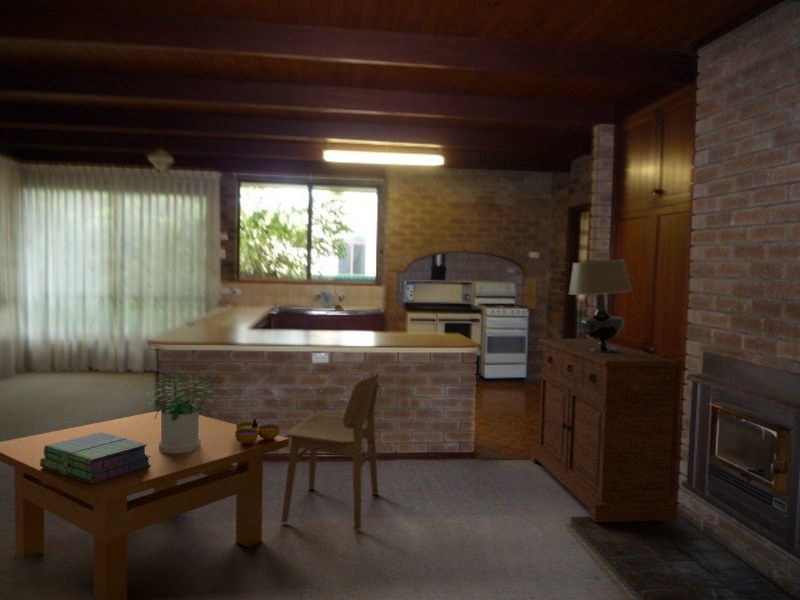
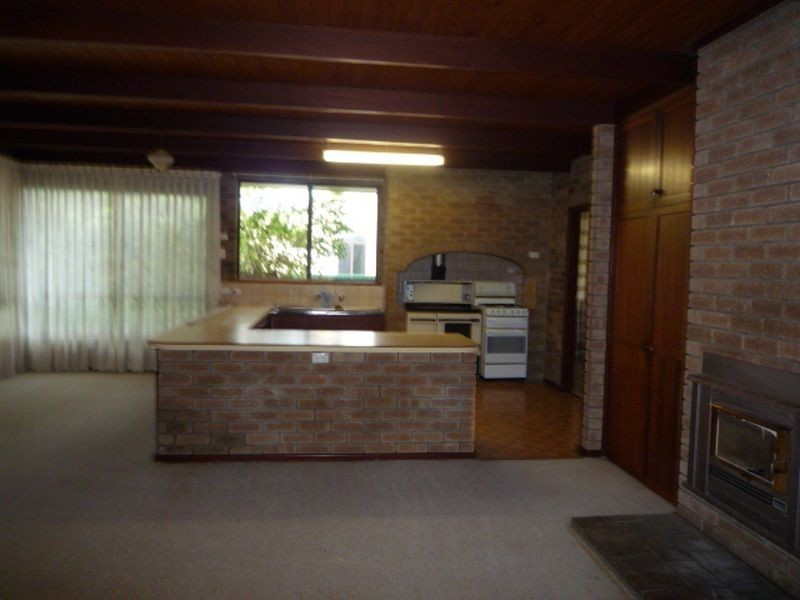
- sideboard (596, 417)
- stack of books (96, 455)
- dining chair (333, 440)
- decorative bowl (257, 428)
- potted plant (178, 409)
- table lamp (604, 306)
- table (142, 496)
